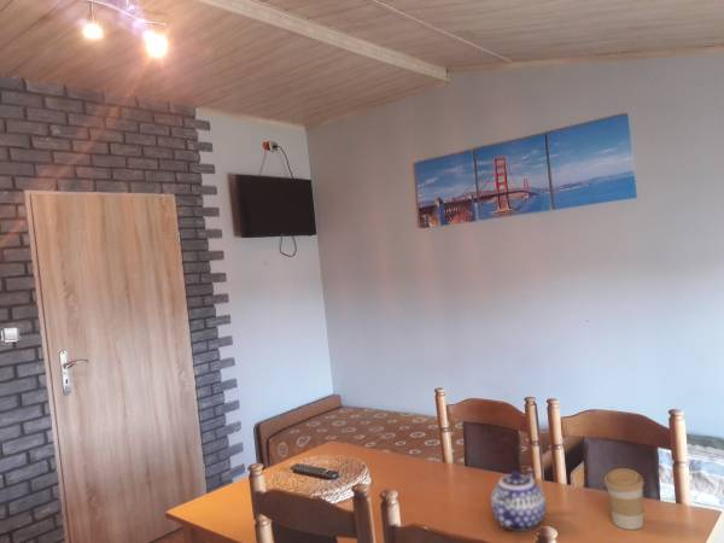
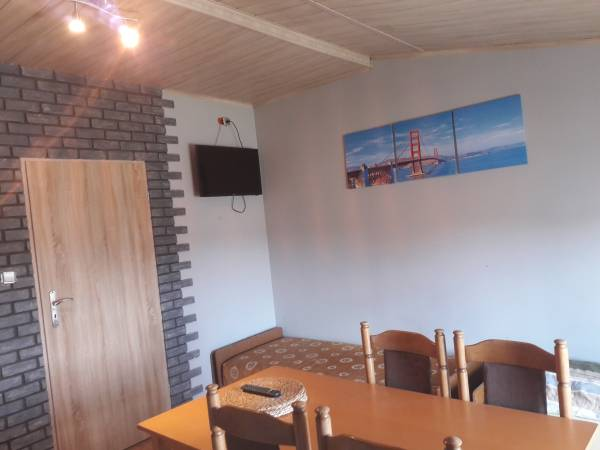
- coffee cup (625, 497)
- teapot (518, 497)
